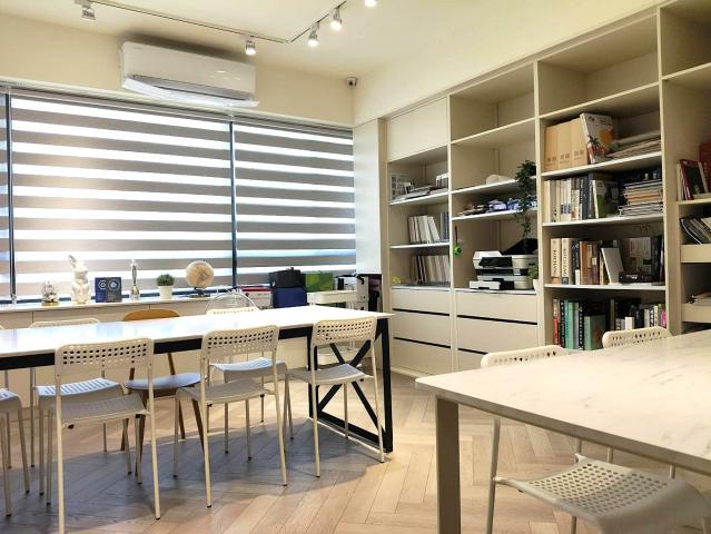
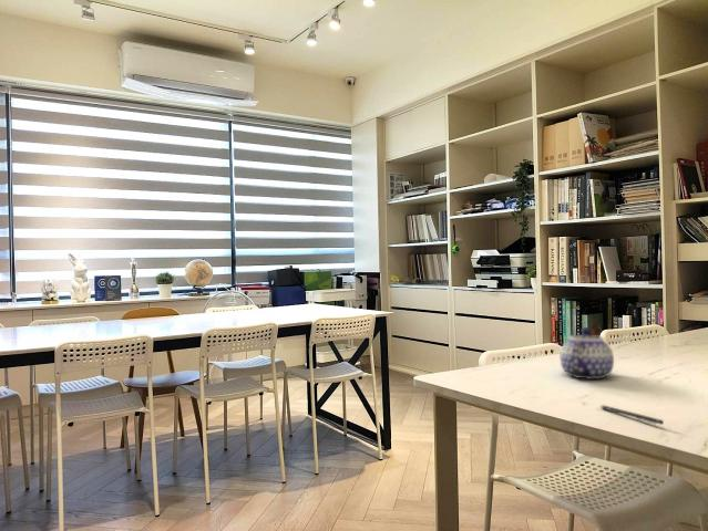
+ pen (628, 414)
+ teapot (585, 351)
